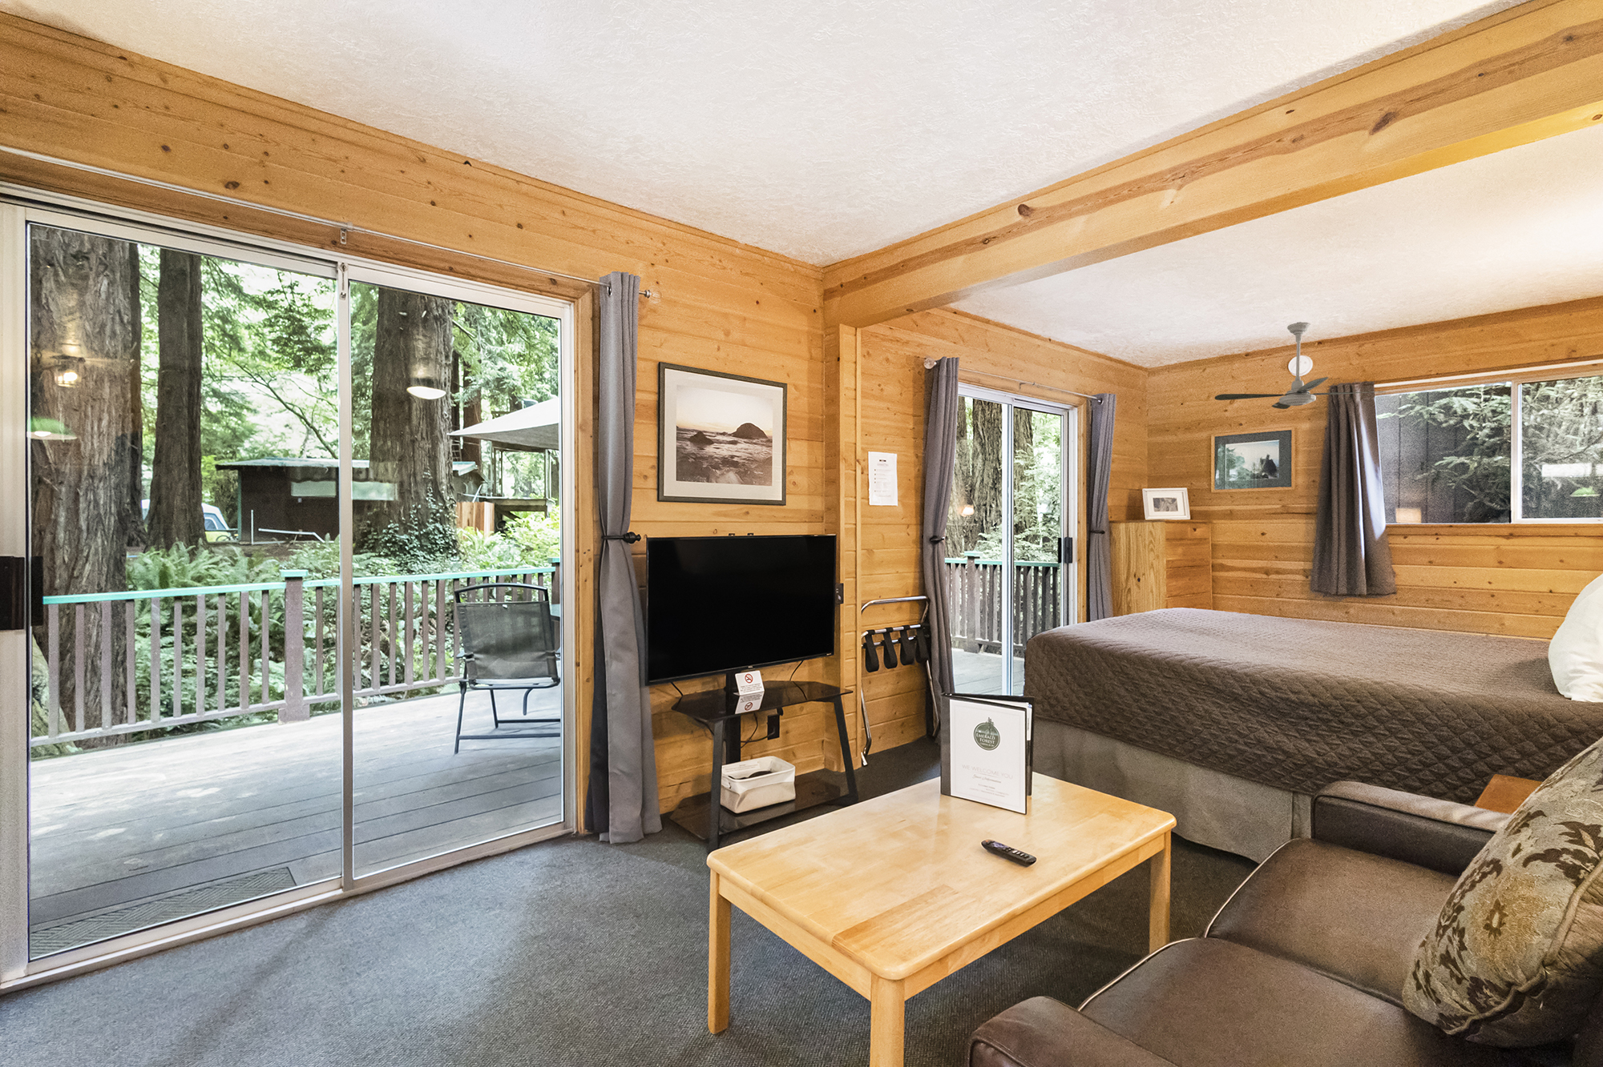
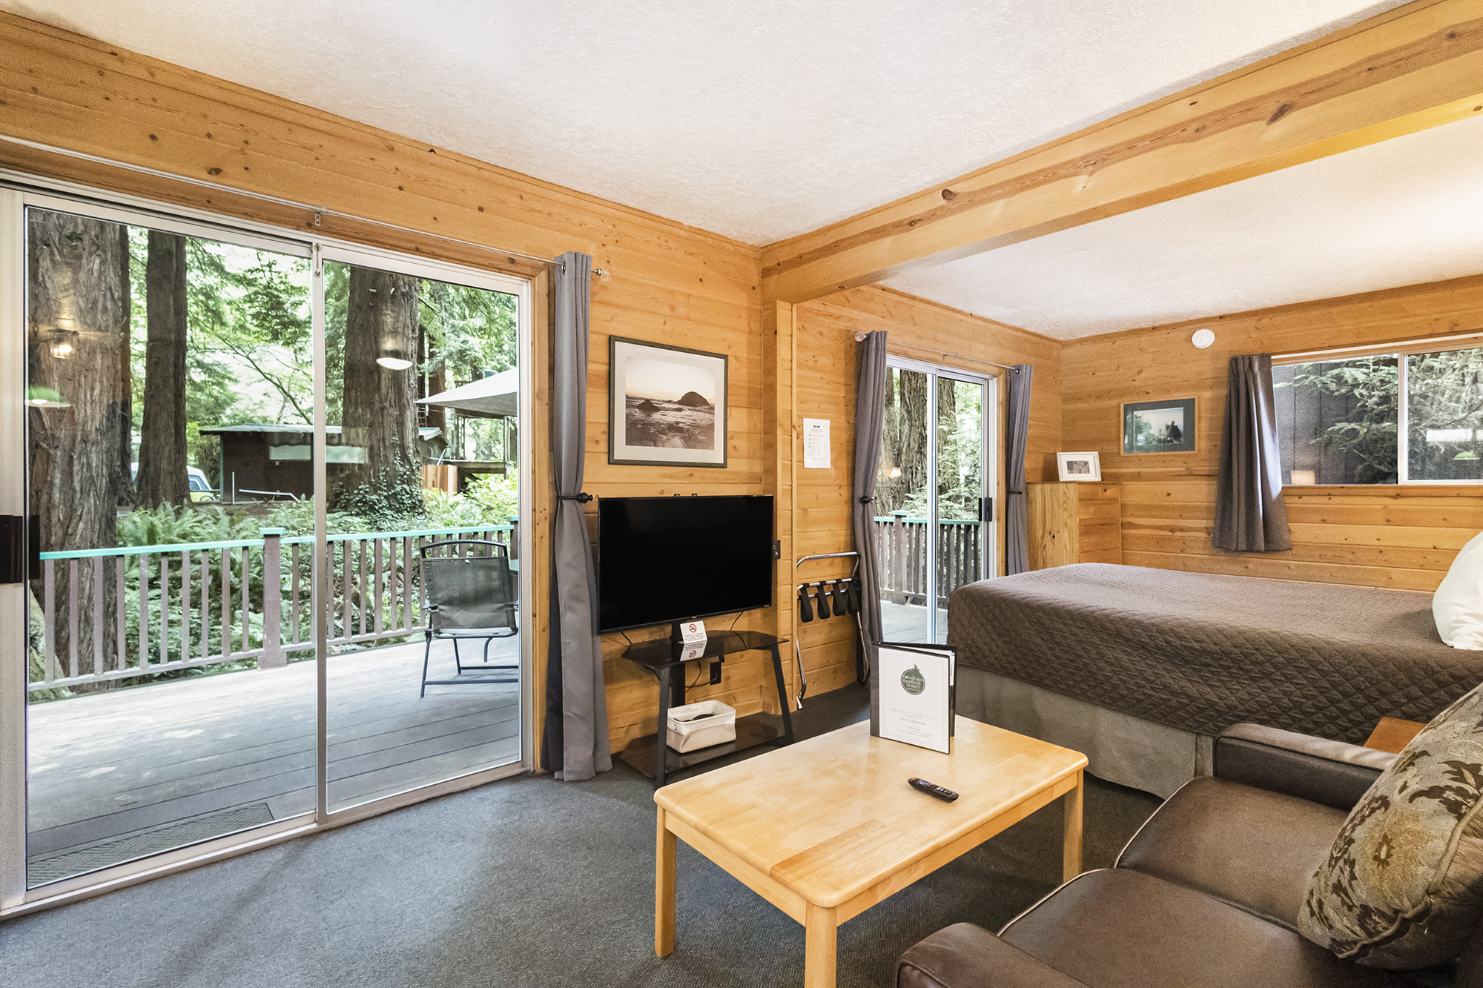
- ceiling fan (1297, 363)
